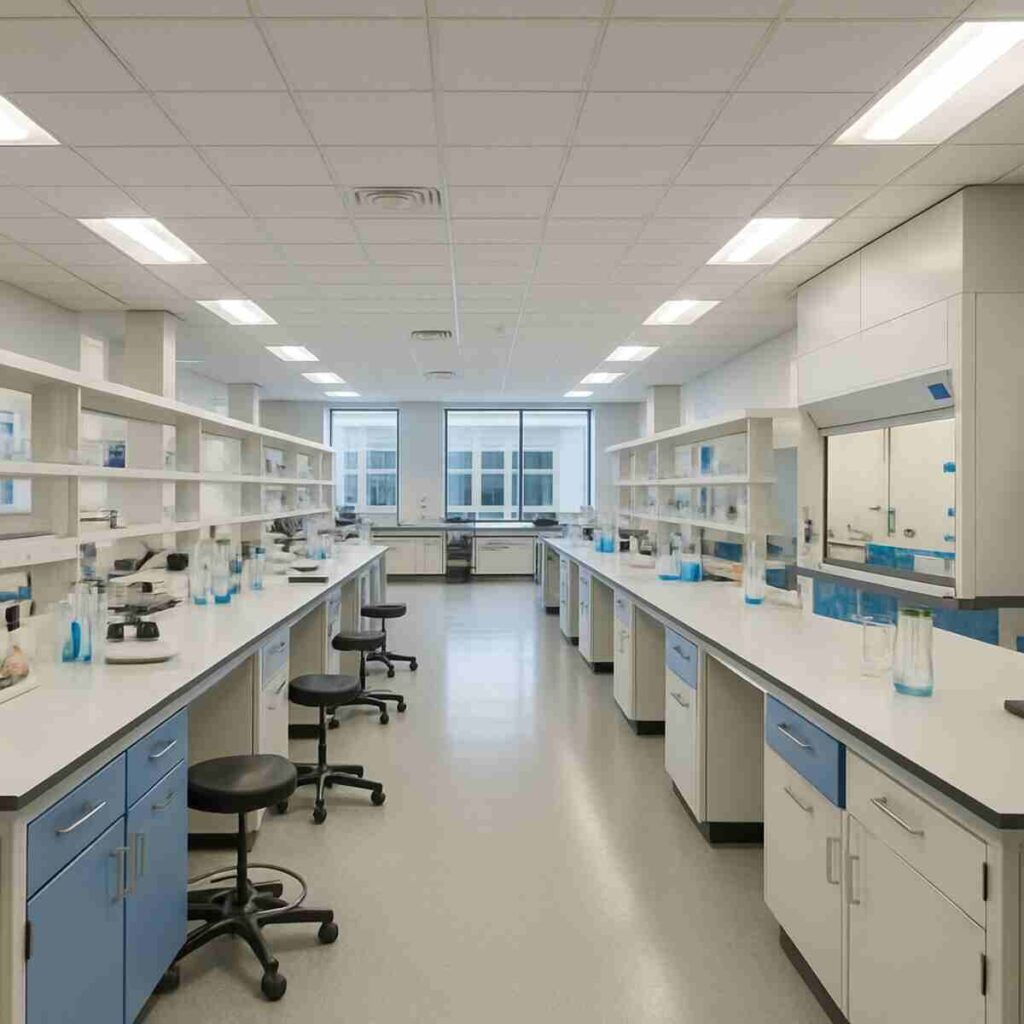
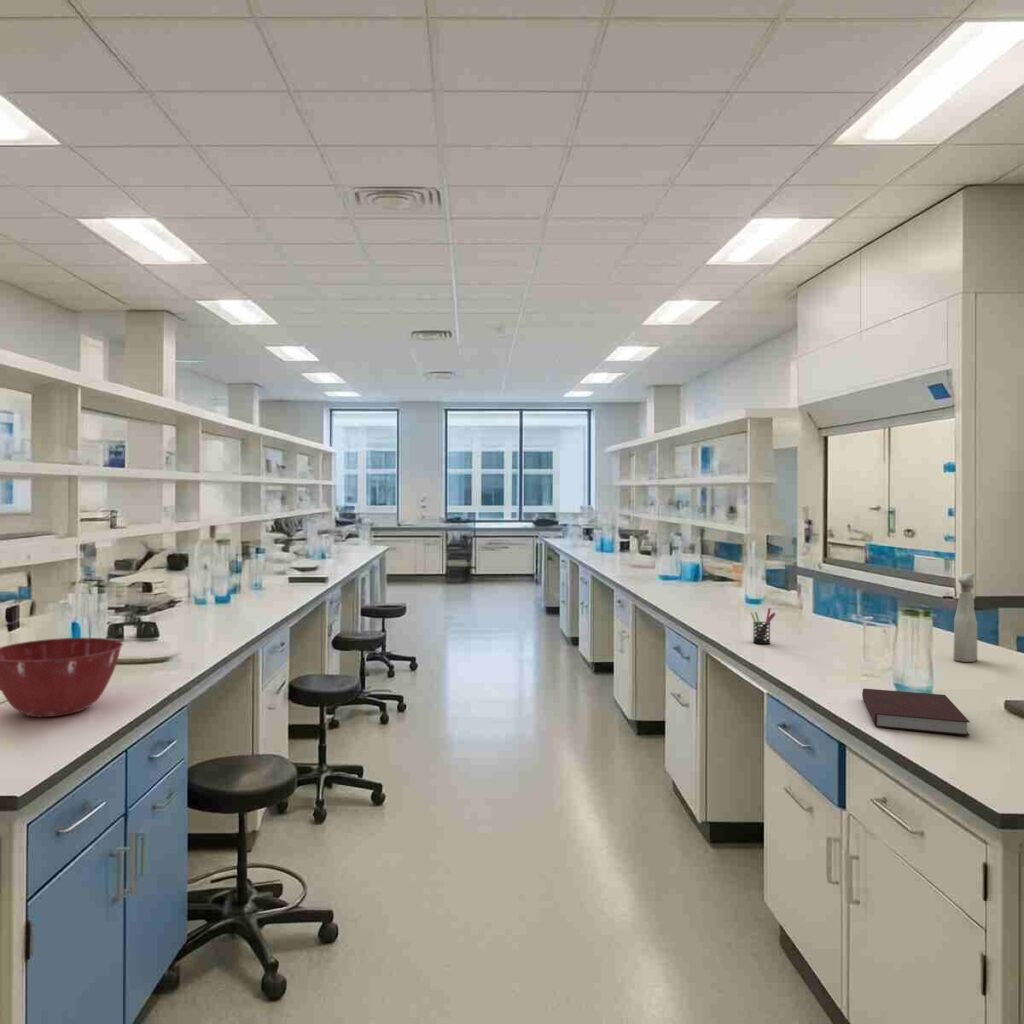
+ notebook (911, 710)
+ mixing bowl (57, 678)
+ pen holder (761, 624)
+ spray bottle (965, 616)
